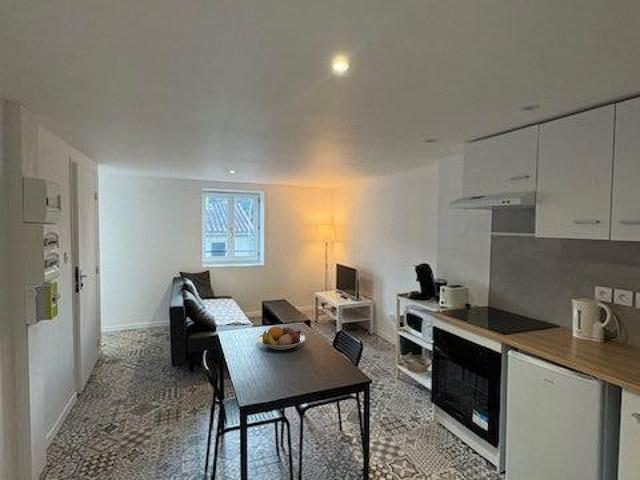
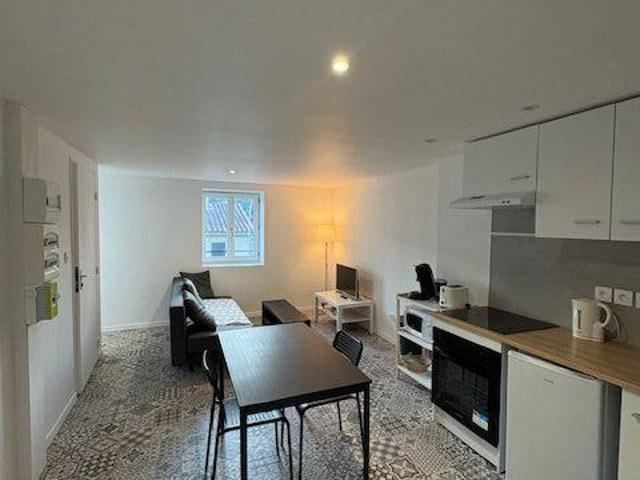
- fruit bowl (281, 335)
